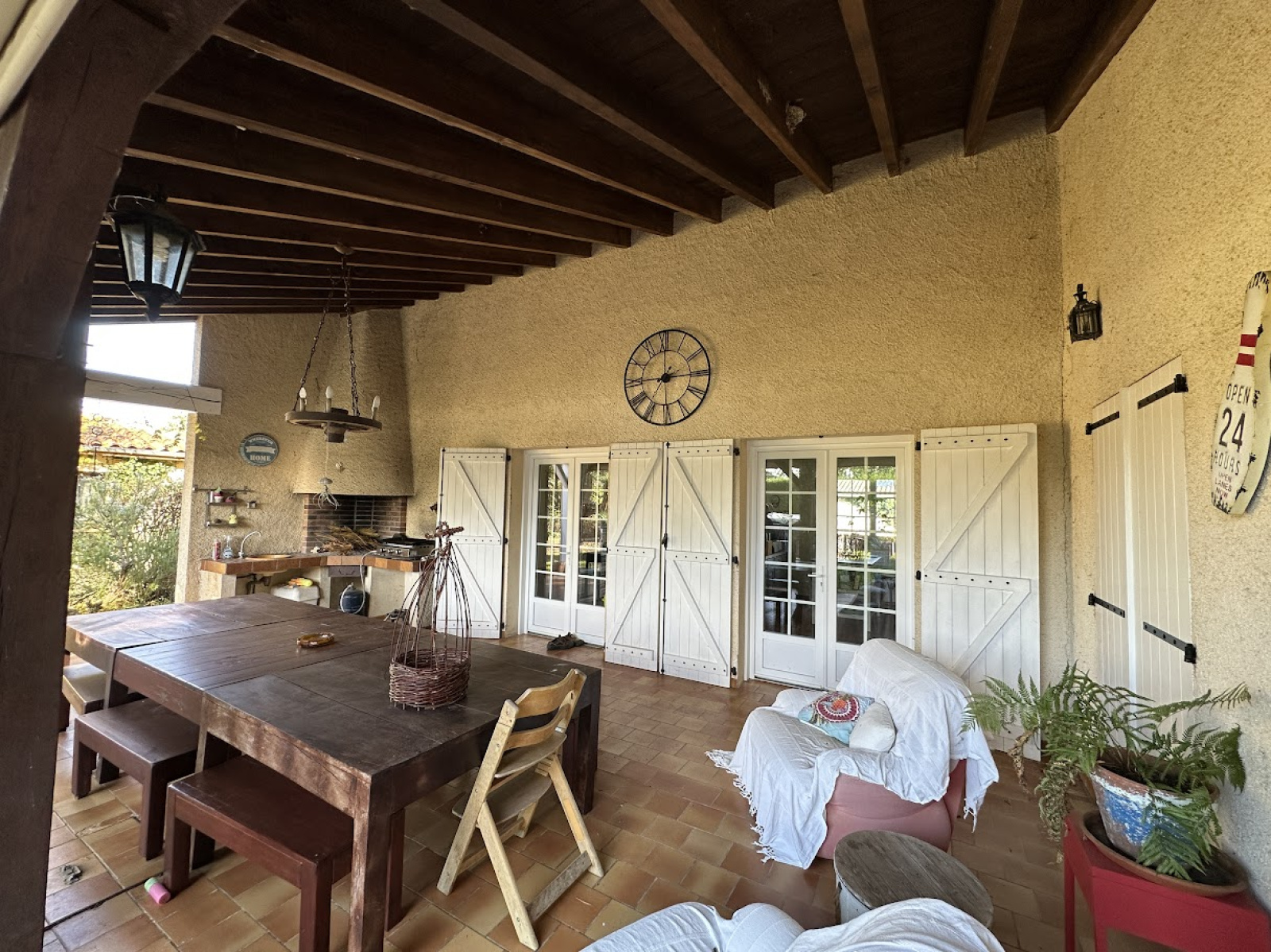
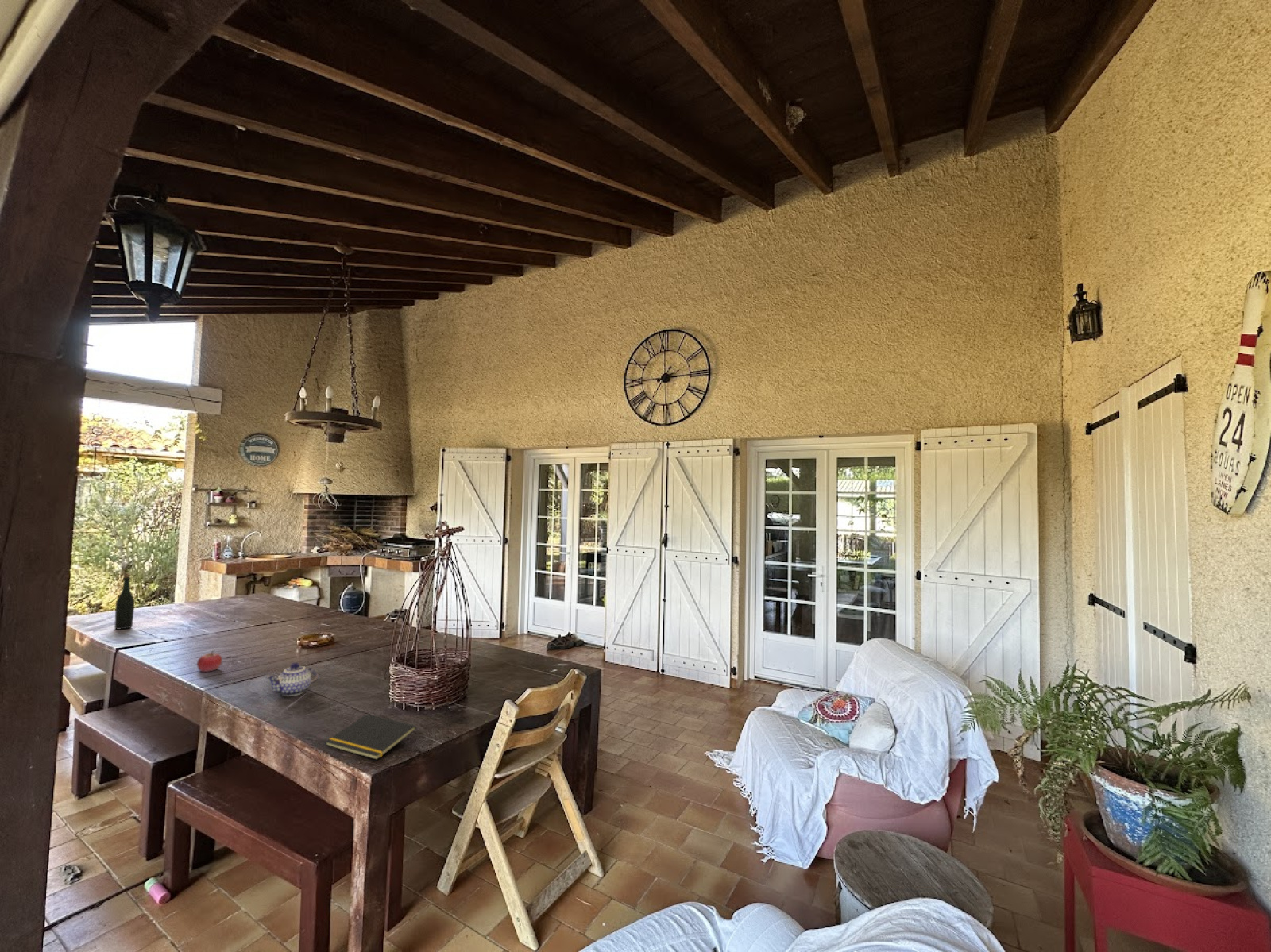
+ notepad (371, 735)
+ bottle (125, 600)
+ fruit (210, 660)
+ teapot (293, 677)
